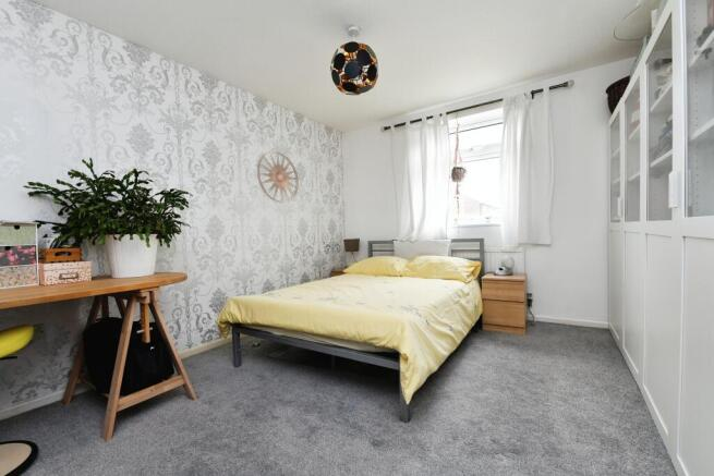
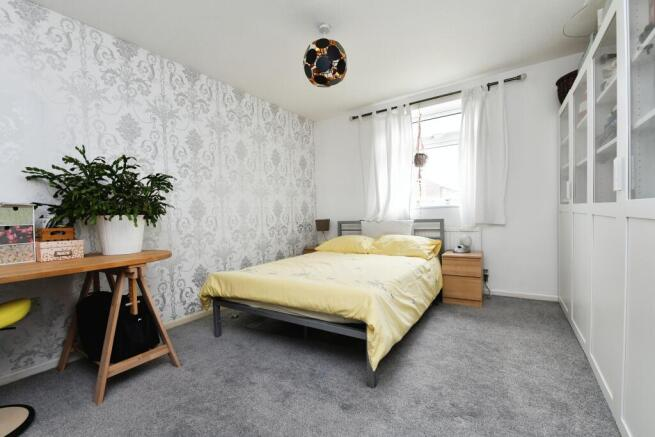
- wall art (279, 176)
